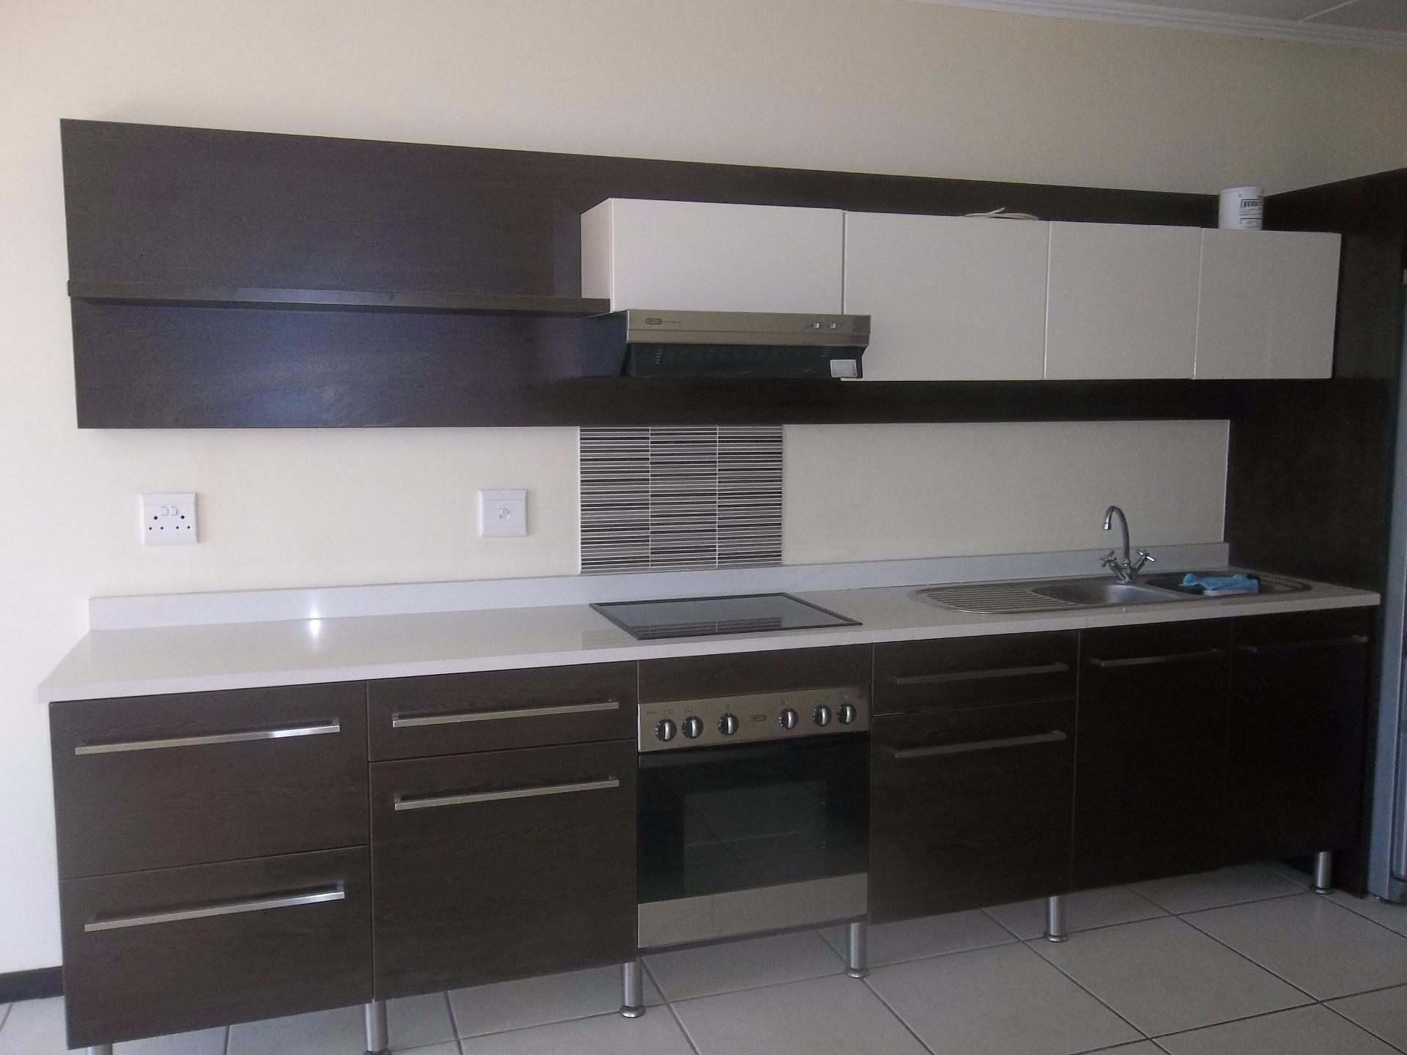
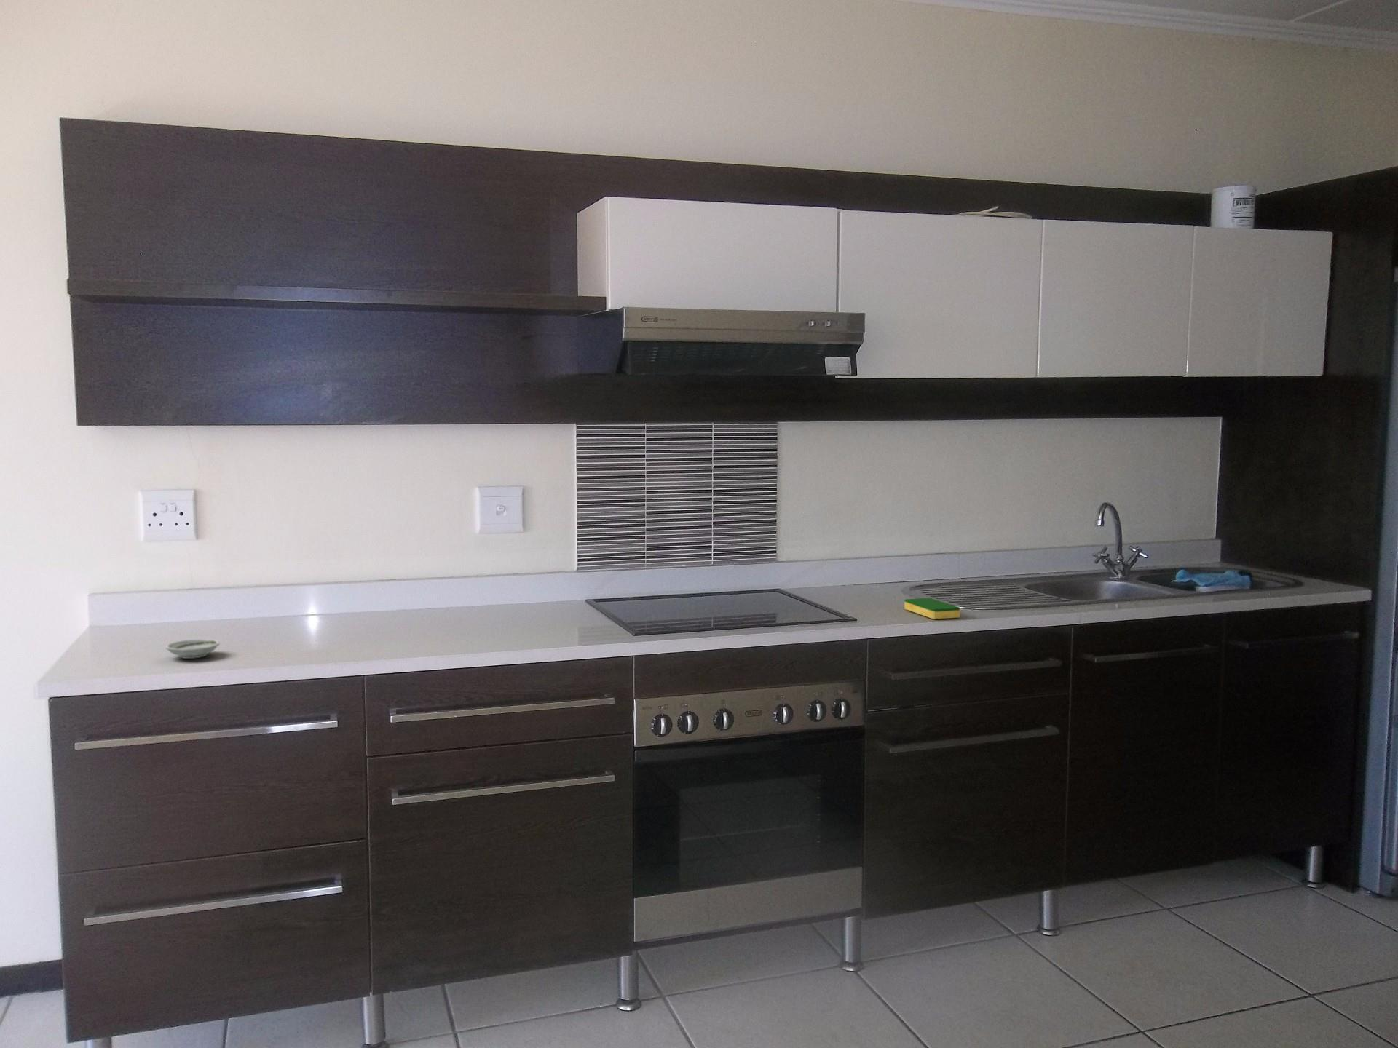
+ saucer (193, 649)
+ dish sponge (931, 608)
